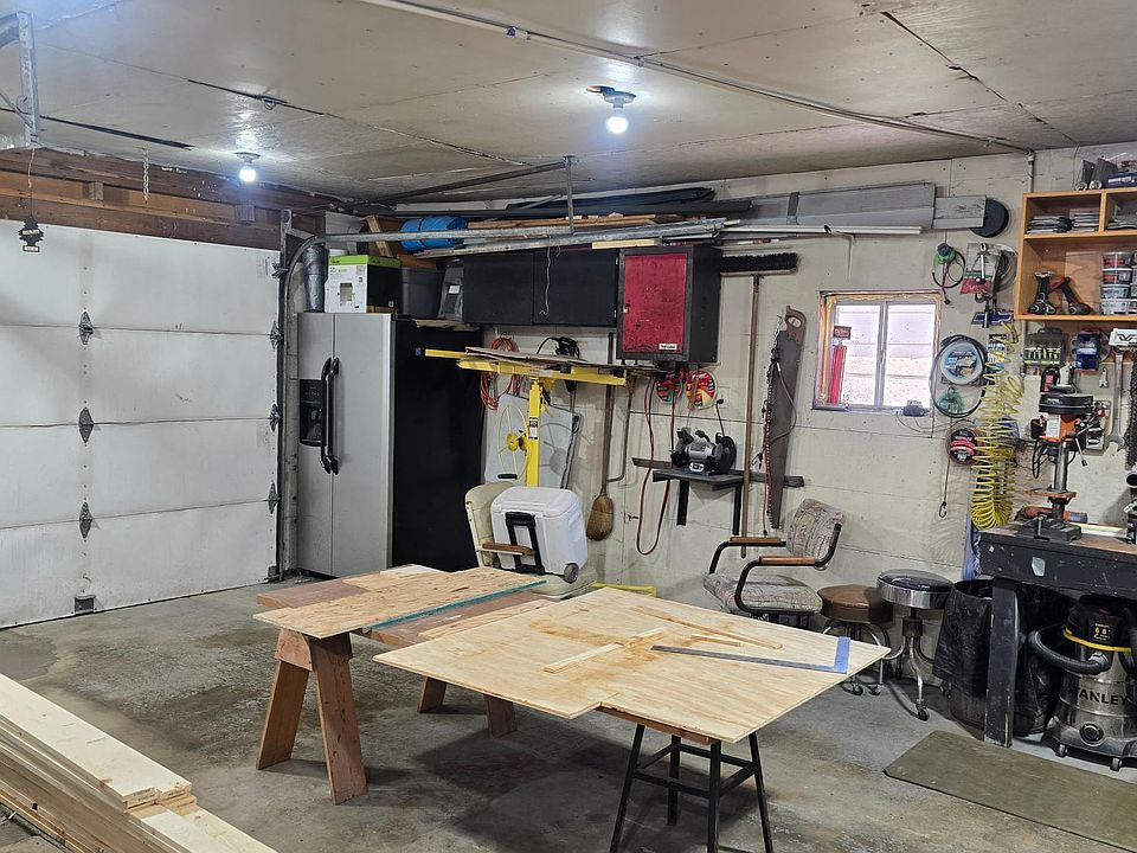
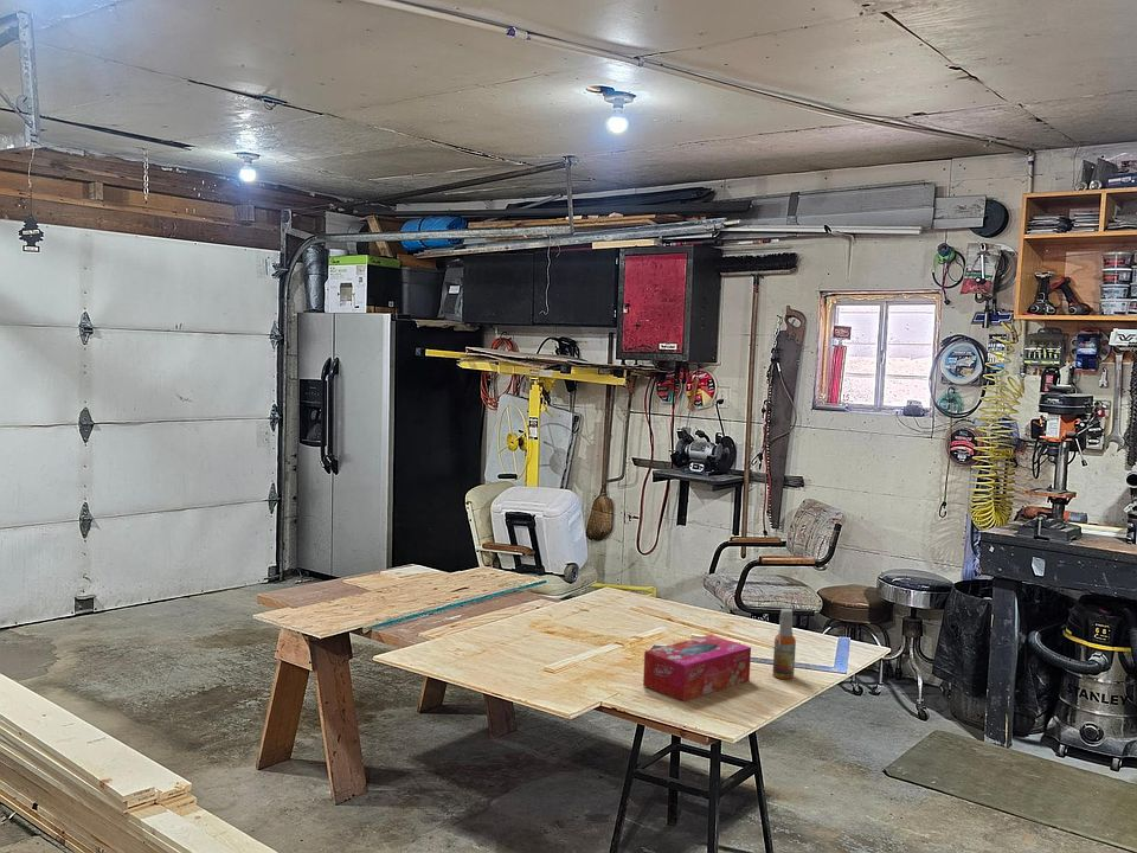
+ spray bottle (784, 643)
+ tissue box (698, 666)
